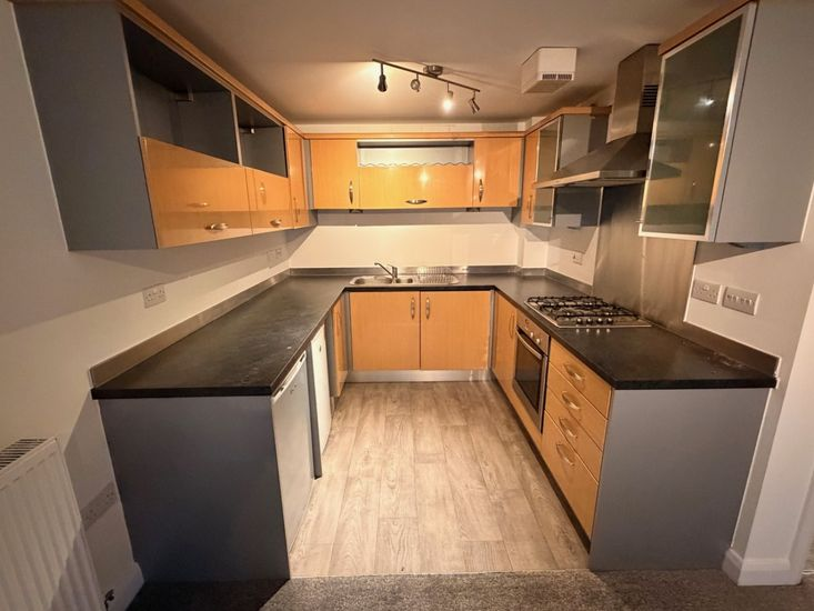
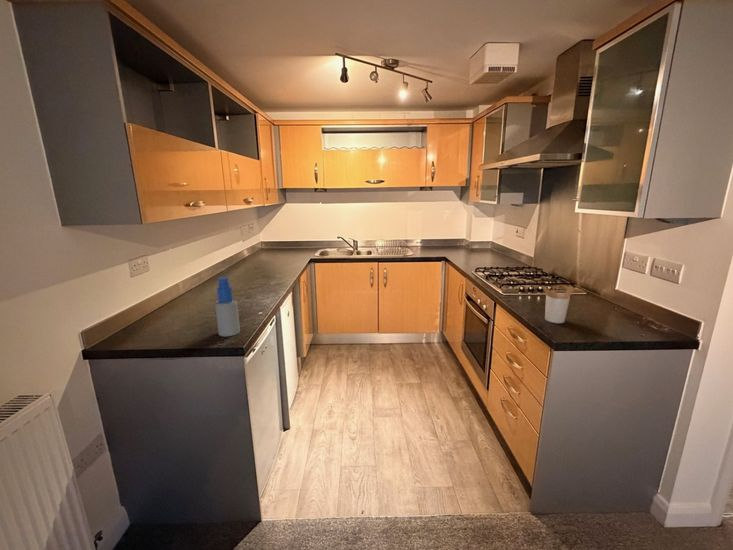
+ spray bottle (226, 305)
+ utensil holder (554, 303)
